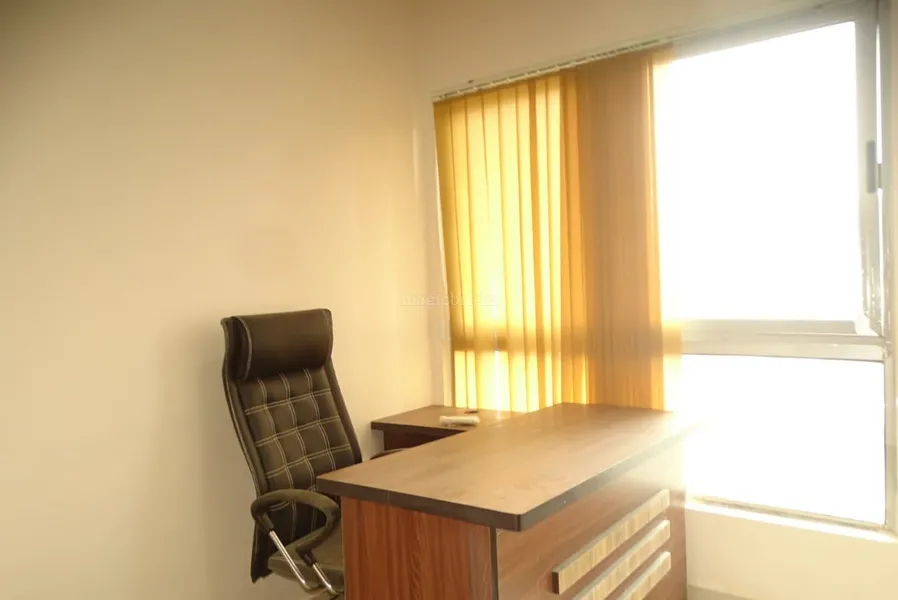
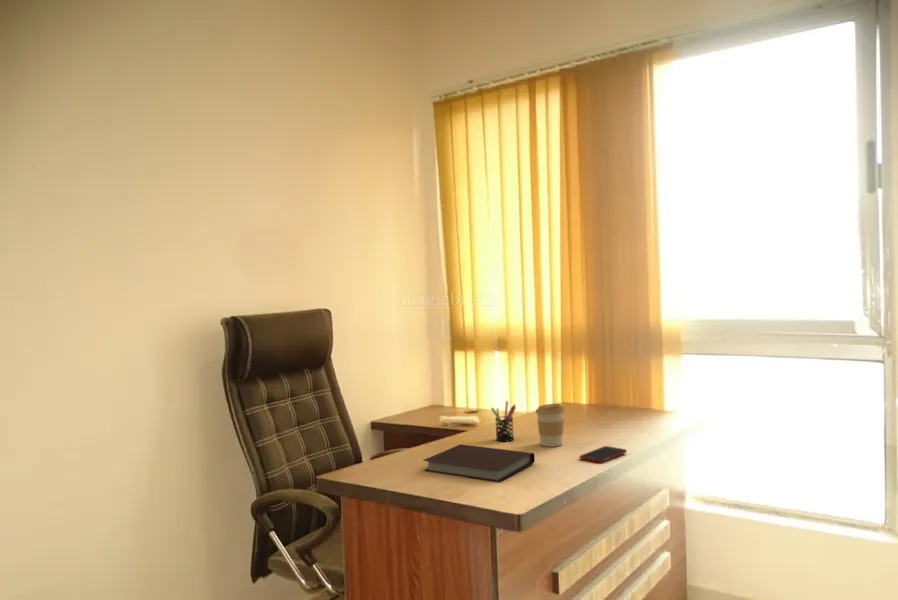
+ cell phone (603, 454)
+ notebook (479, 461)
+ pen holder (502, 420)
+ coffee cup (550, 423)
